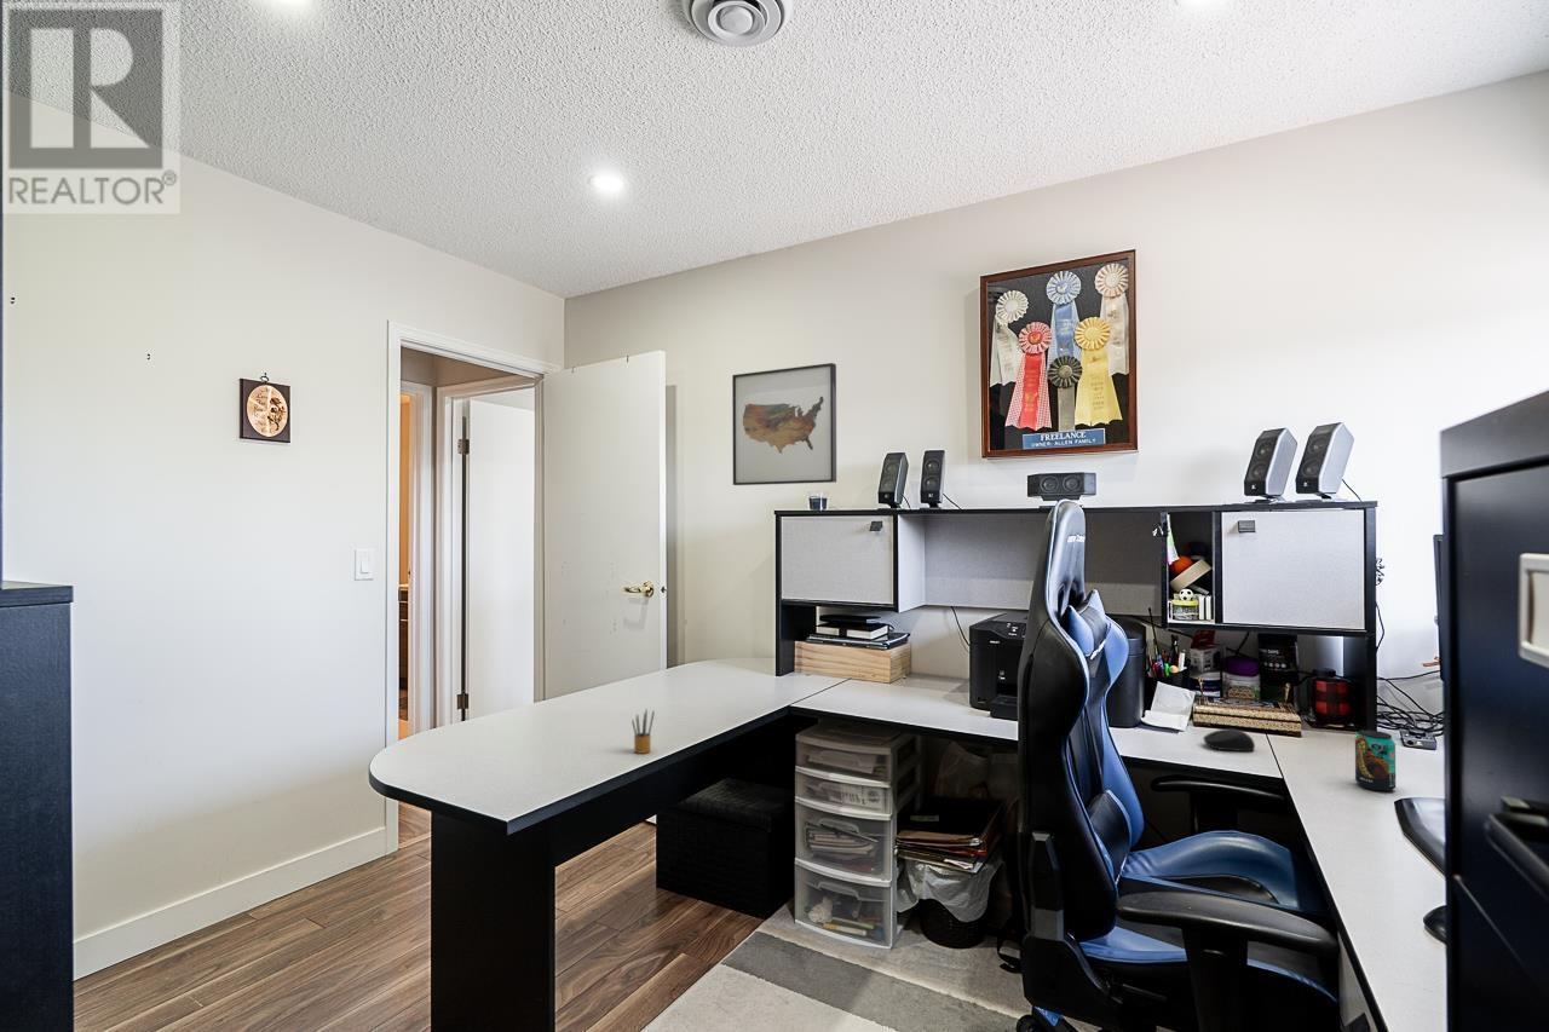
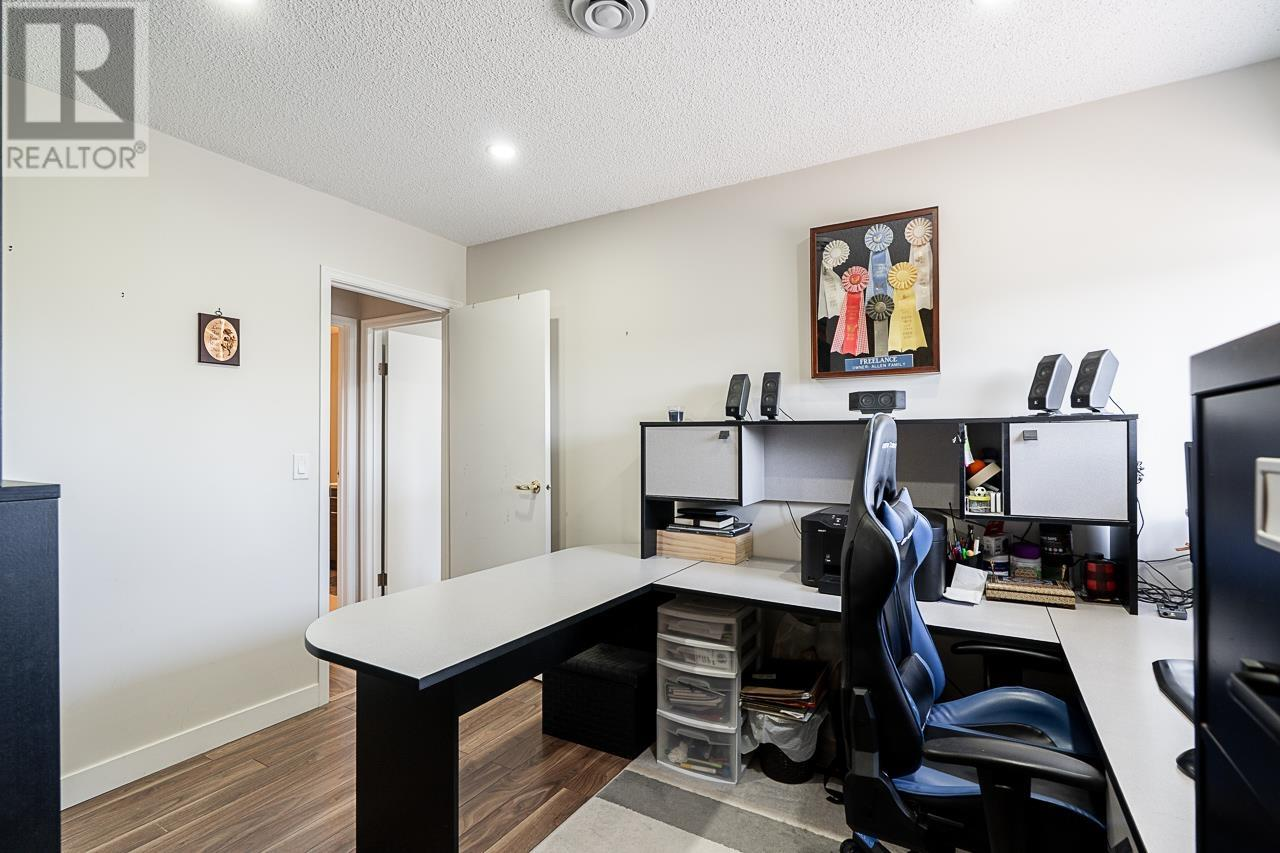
- wall art (782, 426)
- computer mouse (1228, 738)
- beverage can (1375, 760)
- pencil box (643, 731)
